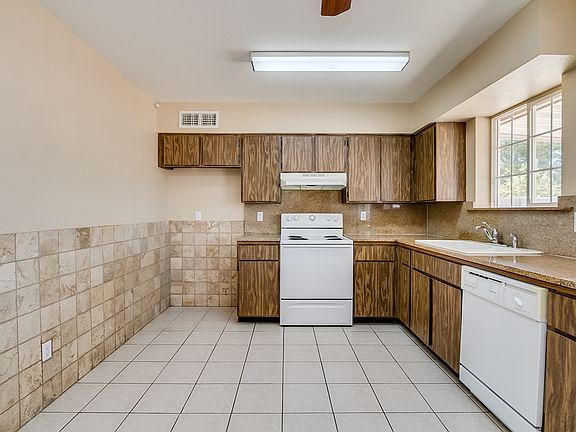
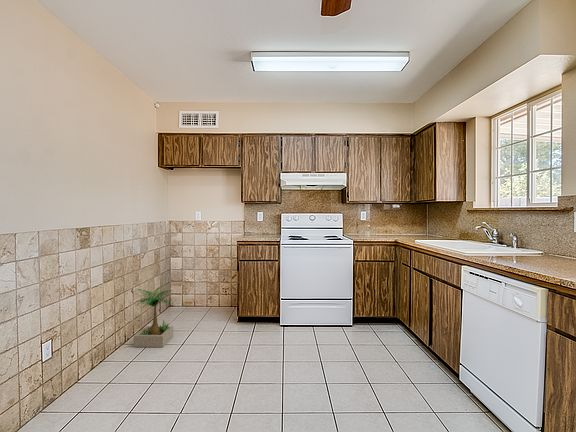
+ potted plant (156, 313)
